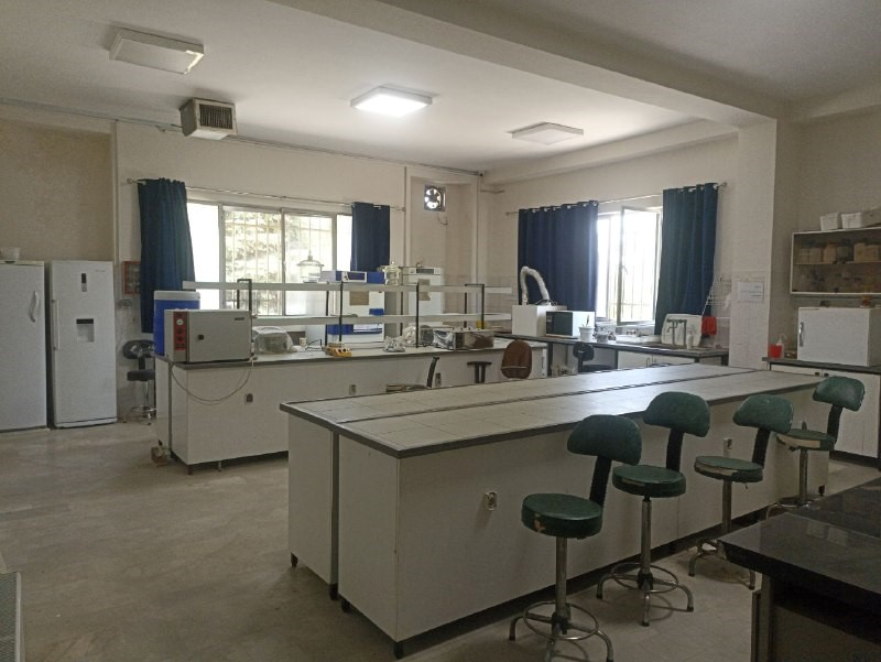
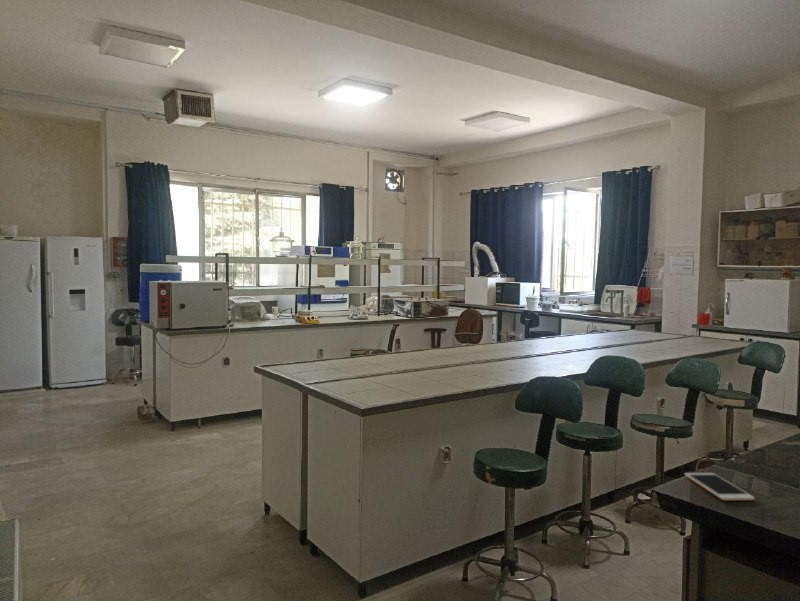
+ cell phone (717, 485)
